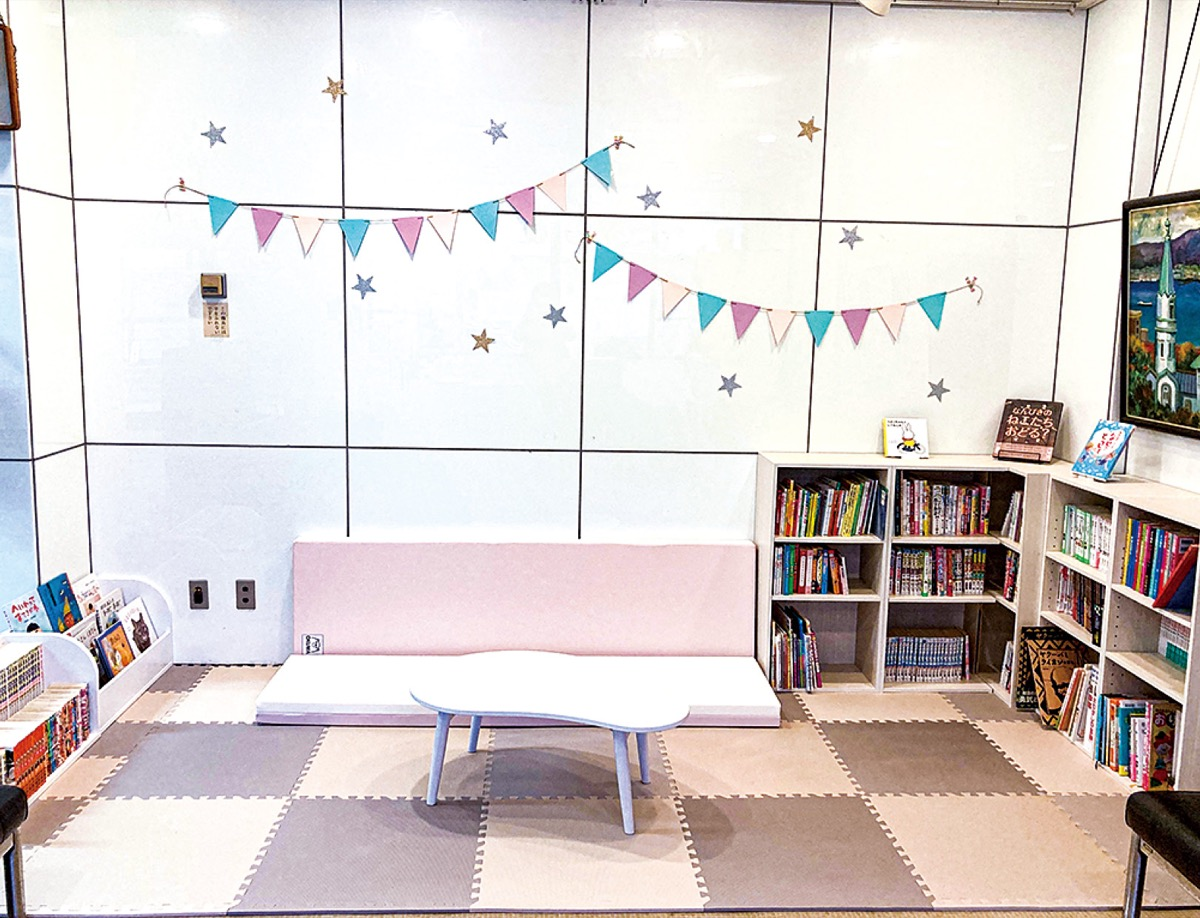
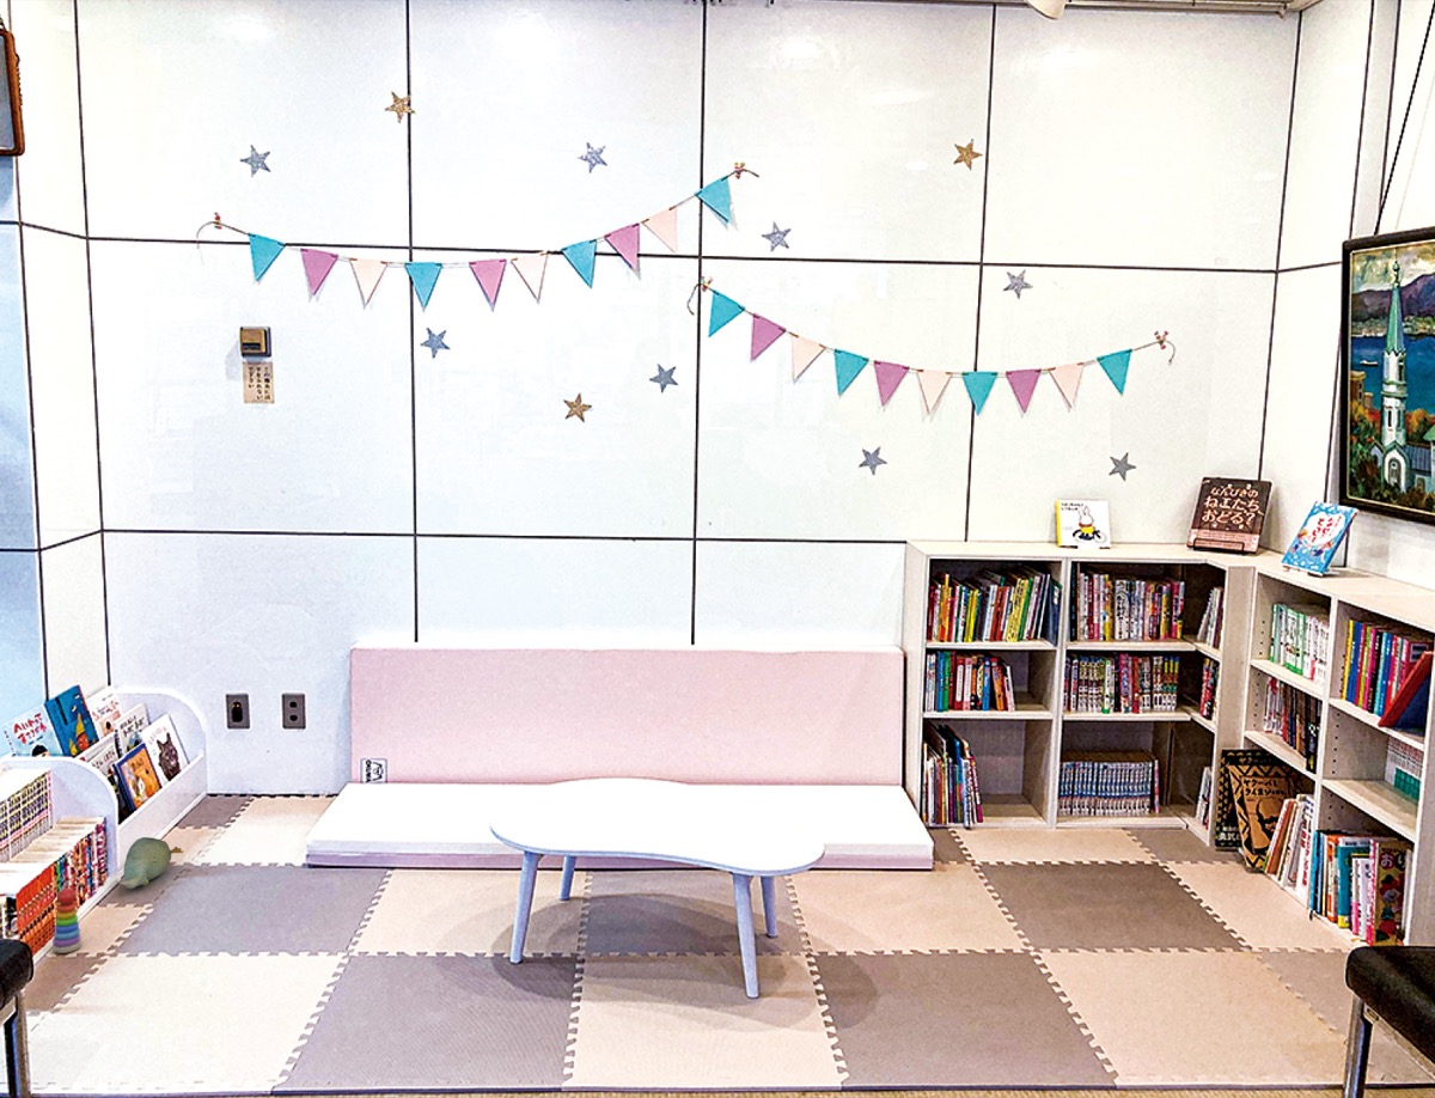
+ stacking toy (66, 919)
+ plush toy (146, 862)
